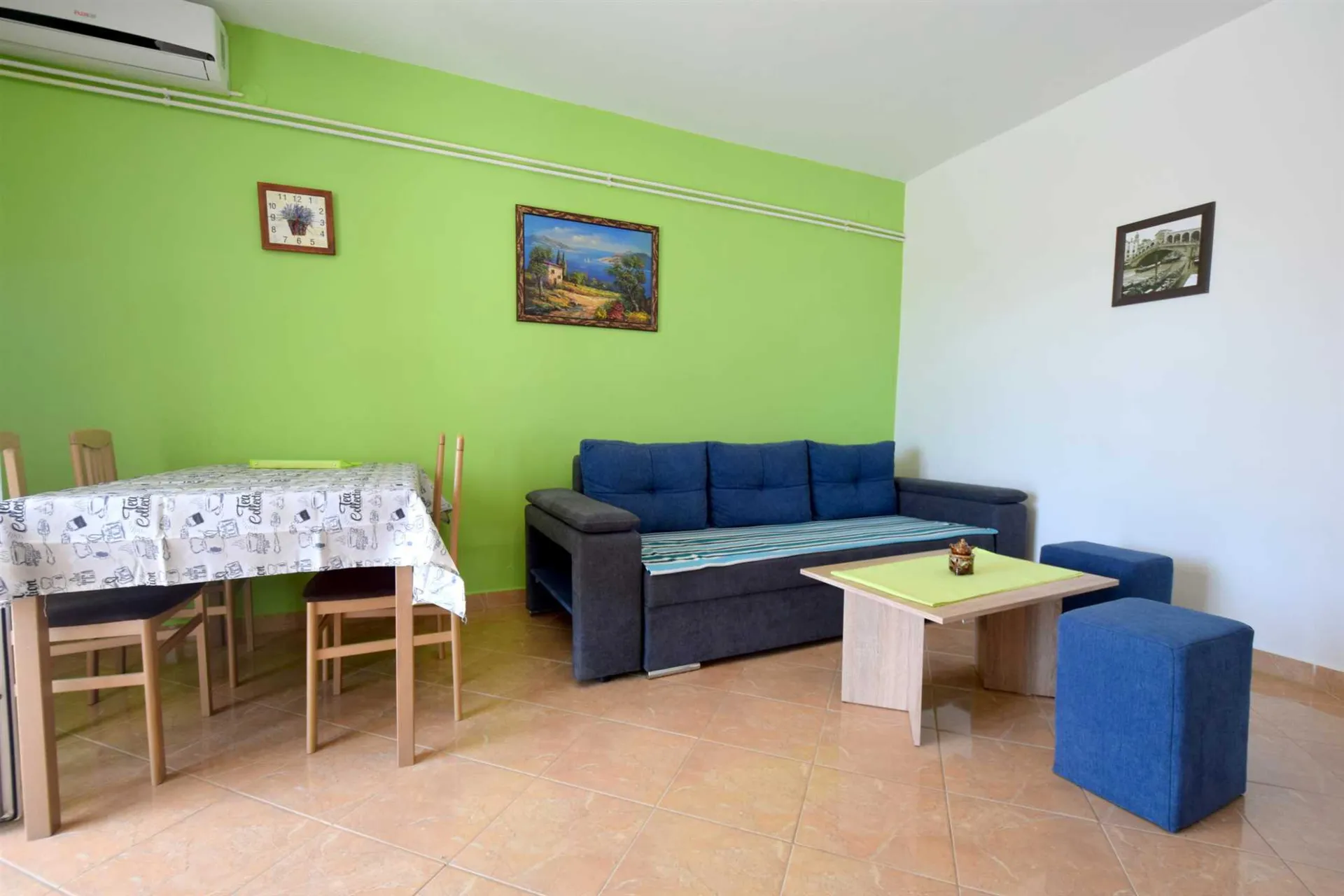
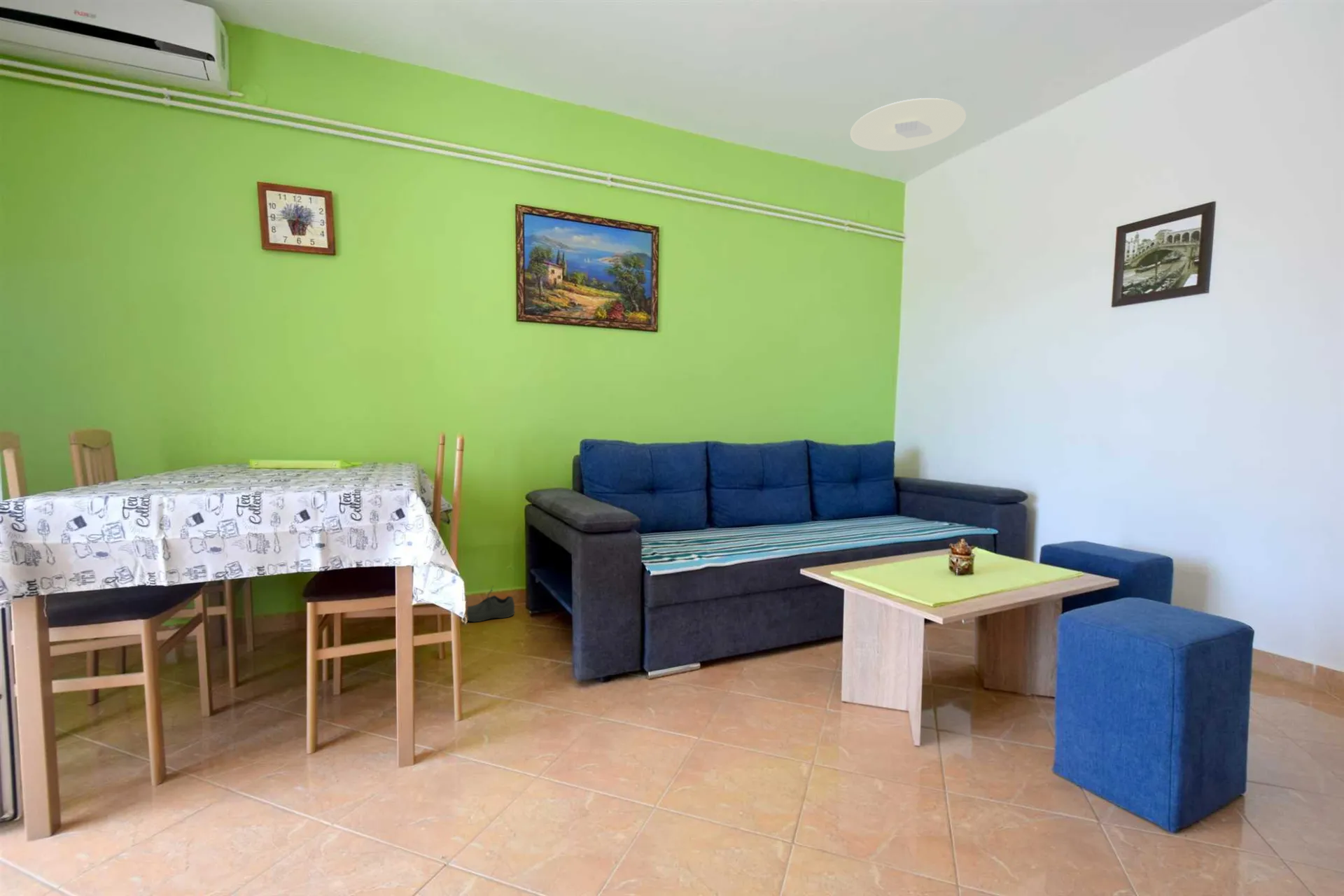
+ ceiling light (906, 121)
+ shoe (485, 603)
